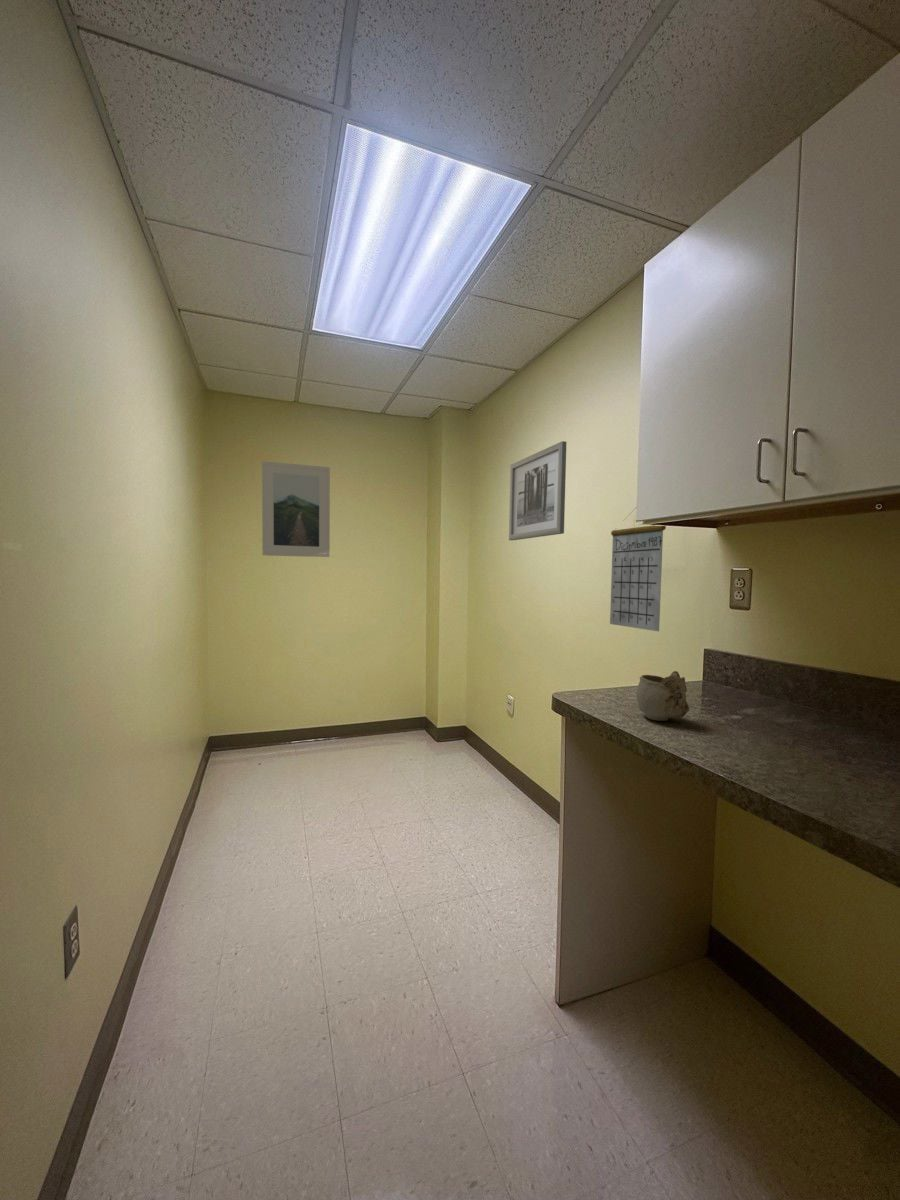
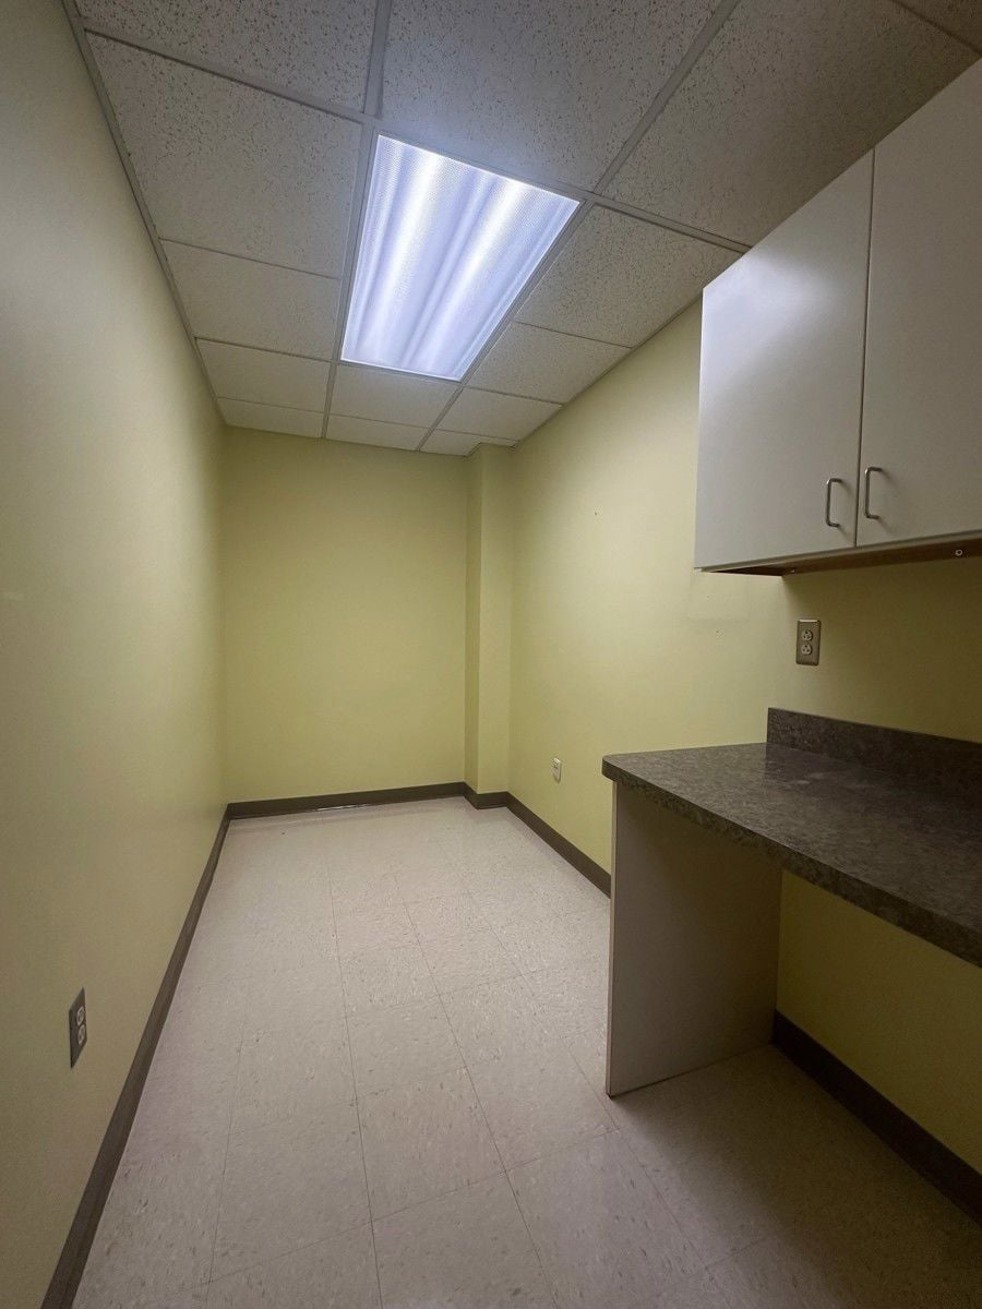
- wall art (534, 495)
- calendar (635, 565)
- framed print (296, 510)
- mug (661, 695)
